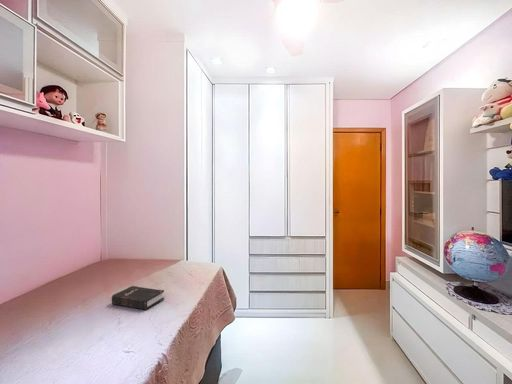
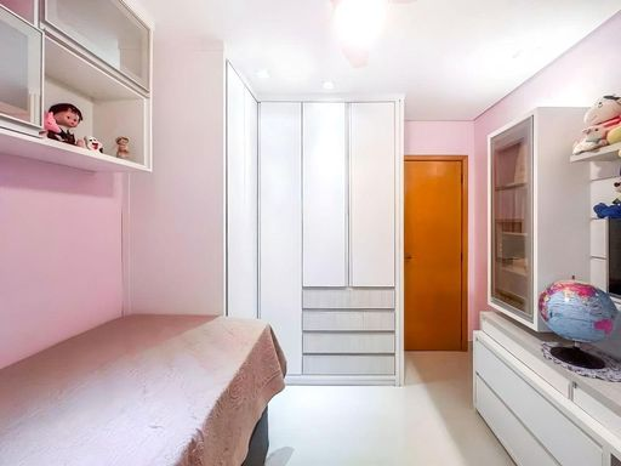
- hardback book (138, 297)
